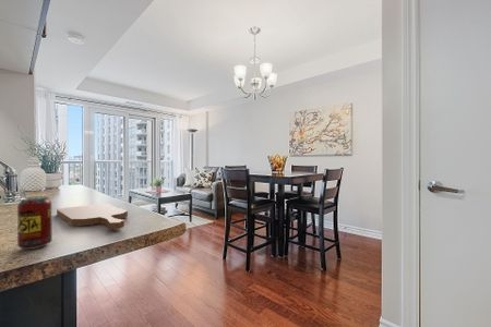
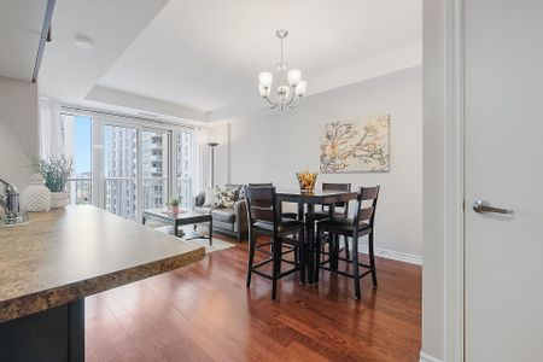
- beverage can (35, 221)
- cutting board (97, 216)
